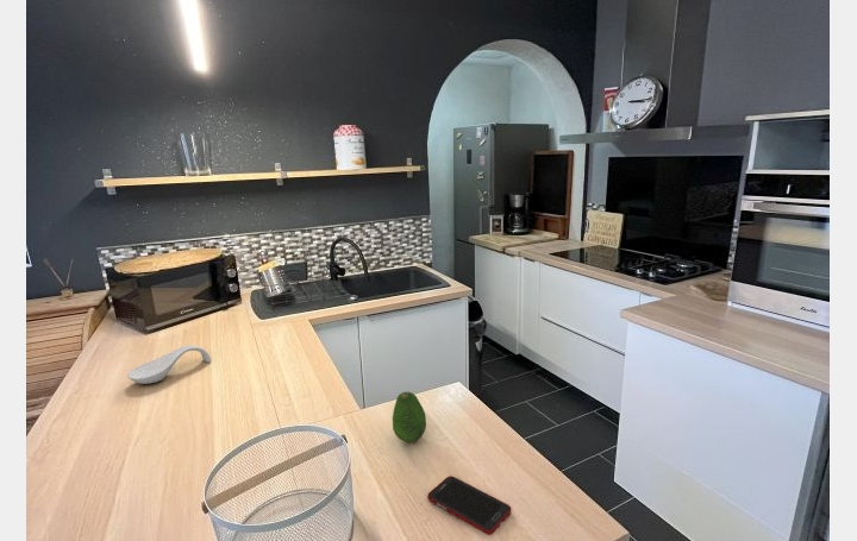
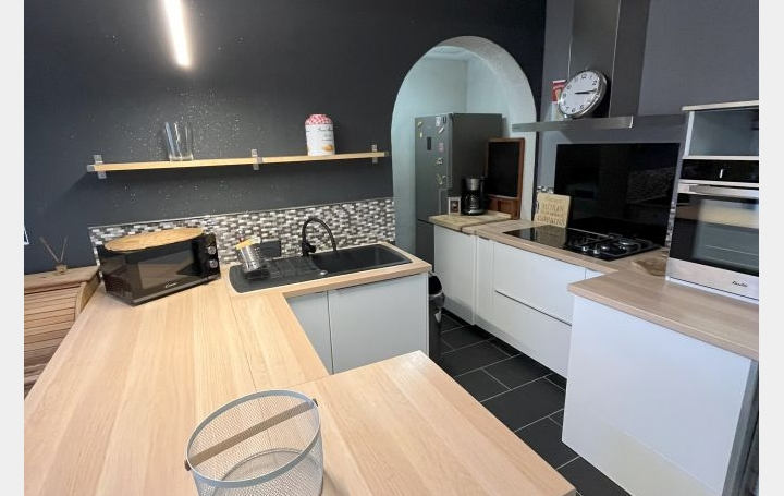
- spoon rest (170, 363)
- fruit (408, 416)
- cell phone (468, 503)
